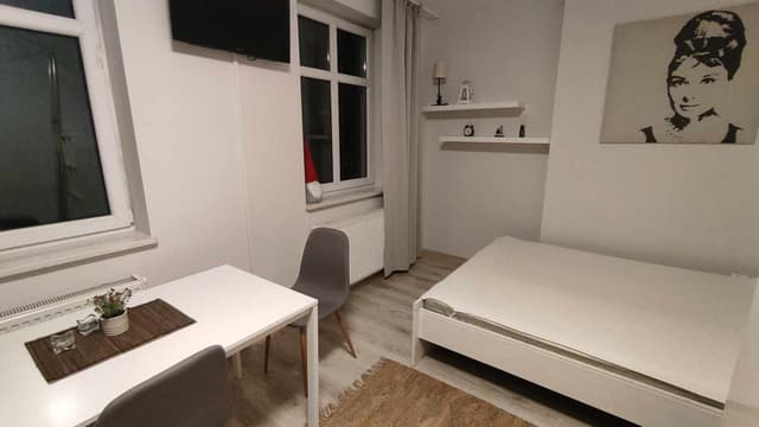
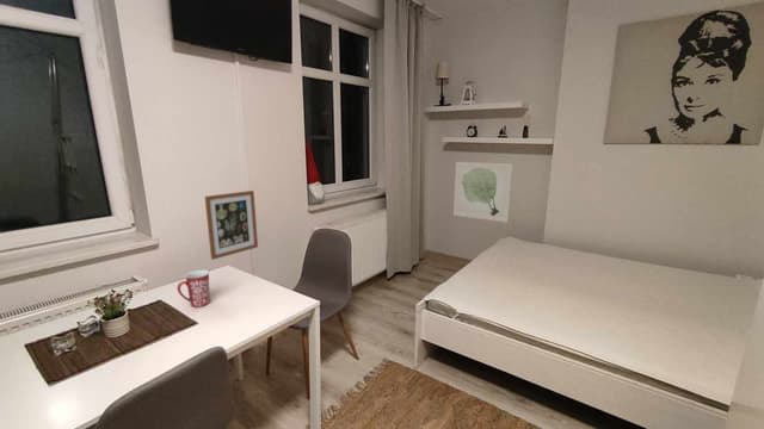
+ wall art (481, 191)
+ wall art (233, 223)
+ mug (193, 290)
